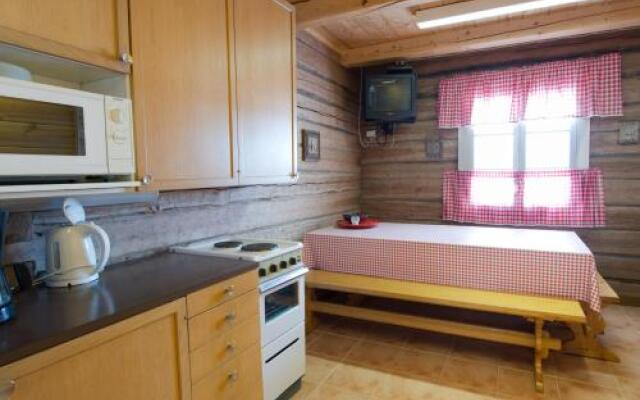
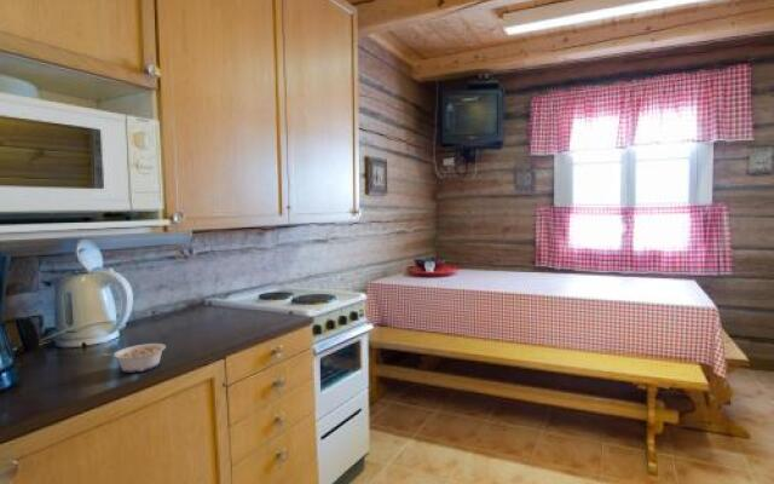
+ legume (139, 357)
